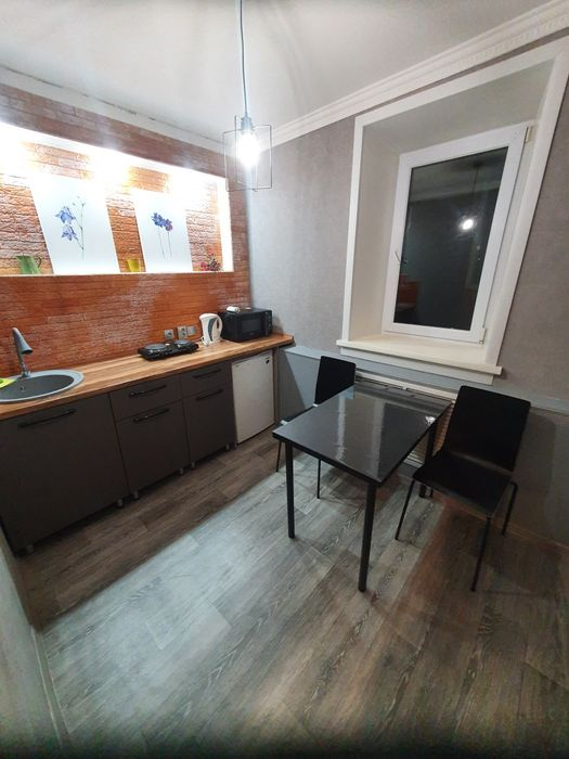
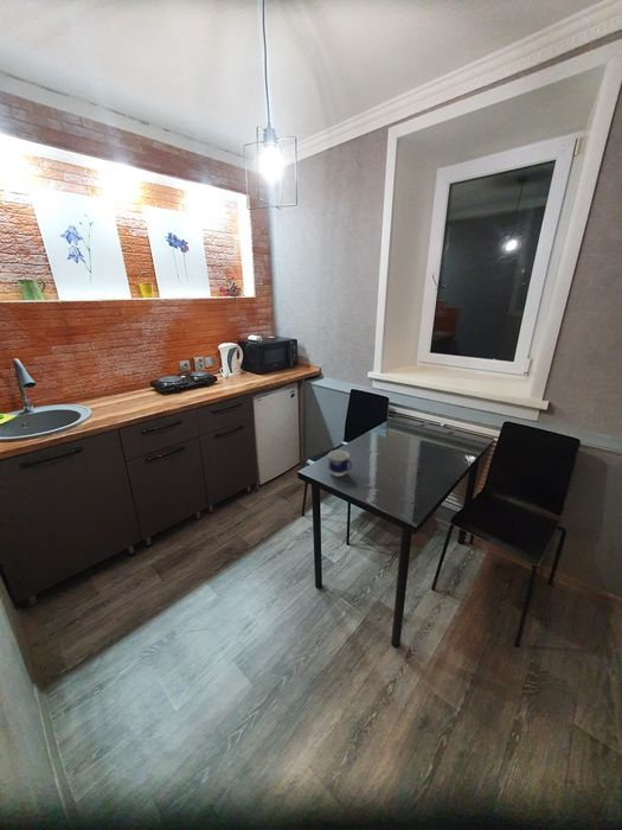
+ cup (340, 465)
